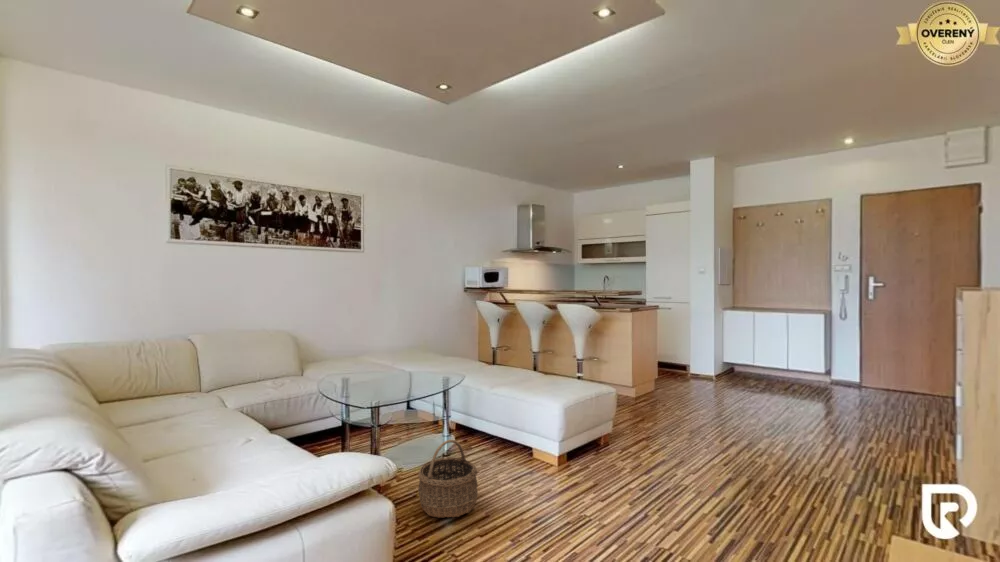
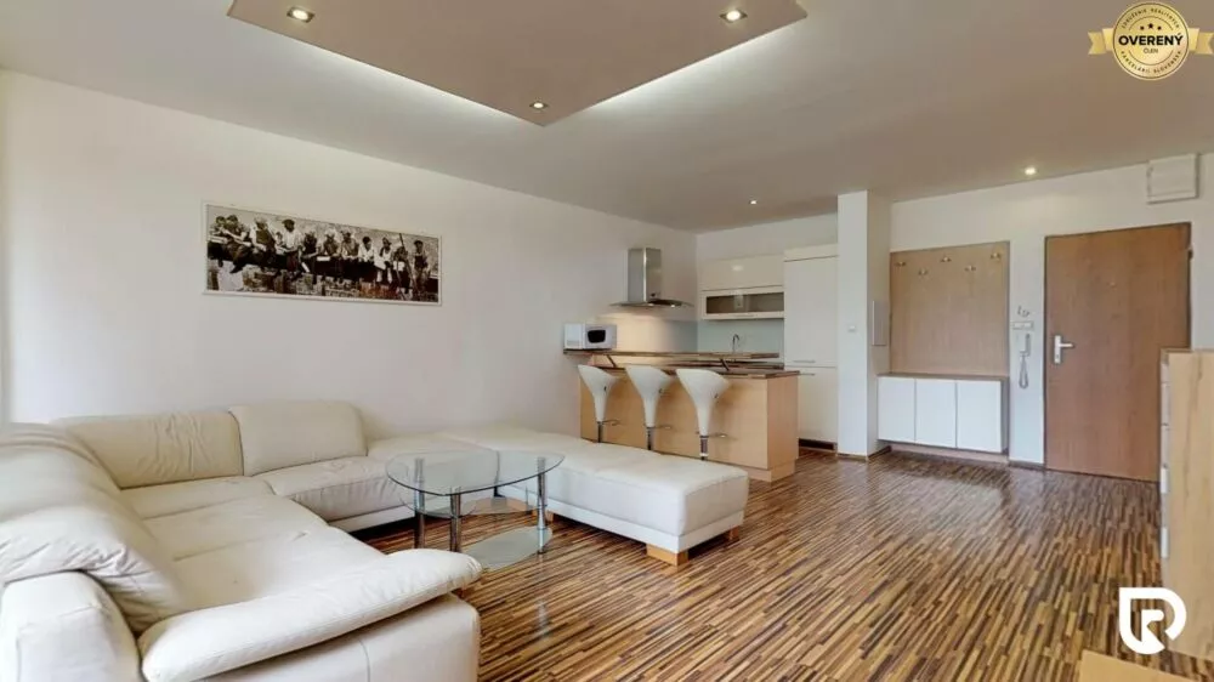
- wicker basket (448, 474)
